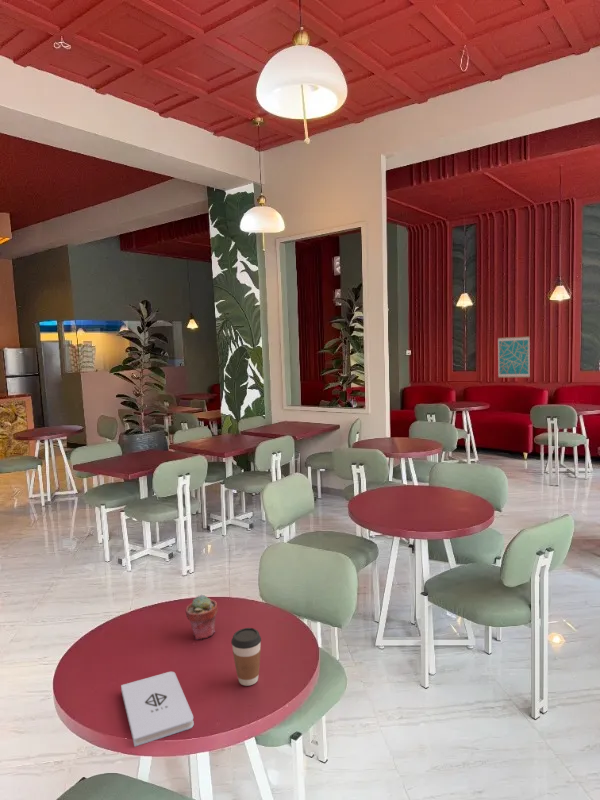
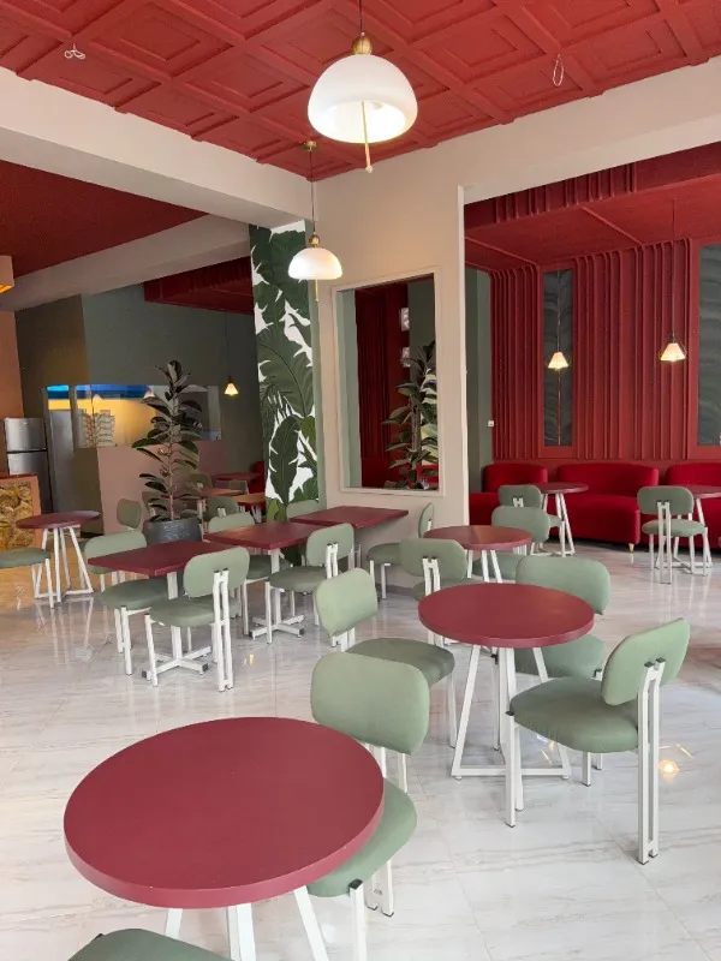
- wall art (513, 357)
- potted succulent (202, 614)
- notepad (156, 704)
- coffee cup (247, 657)
